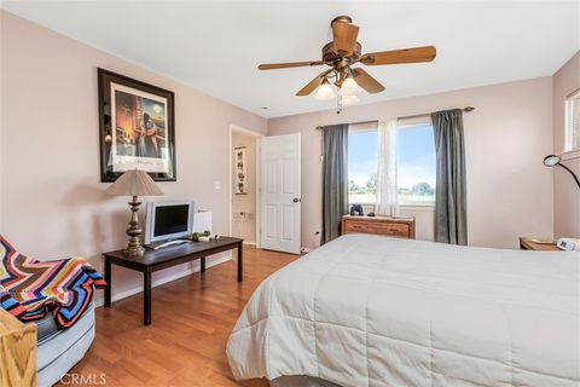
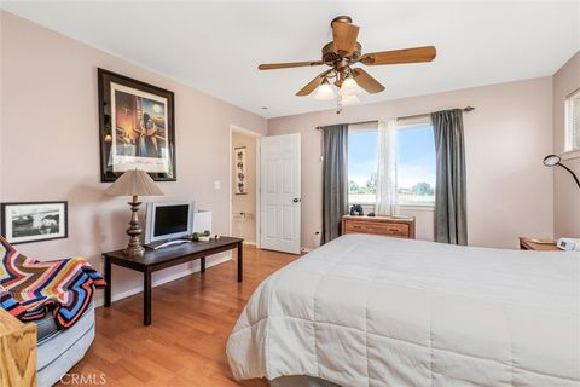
+ picture frame (36, 221)
